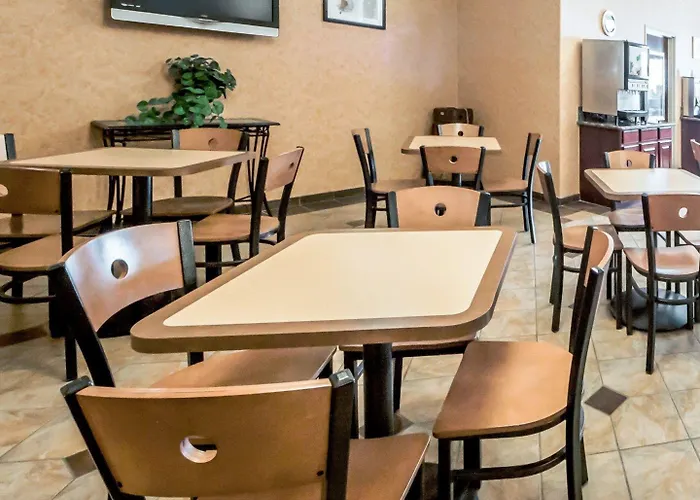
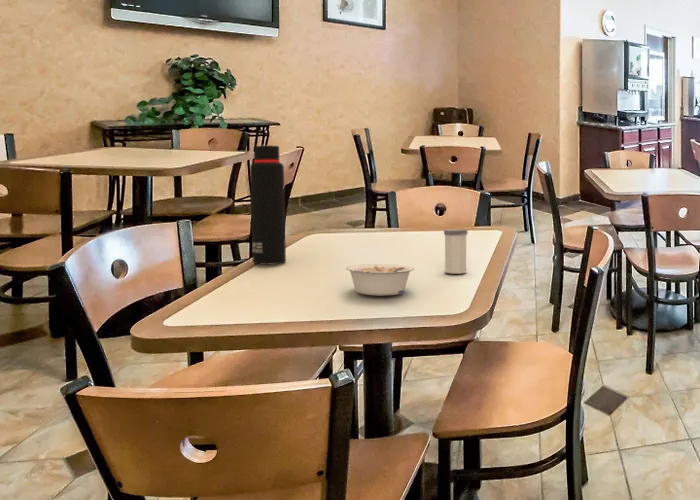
+ water bottle (265, 204)
+ legume (382, 277)
+ salt shaker (455, 251)
